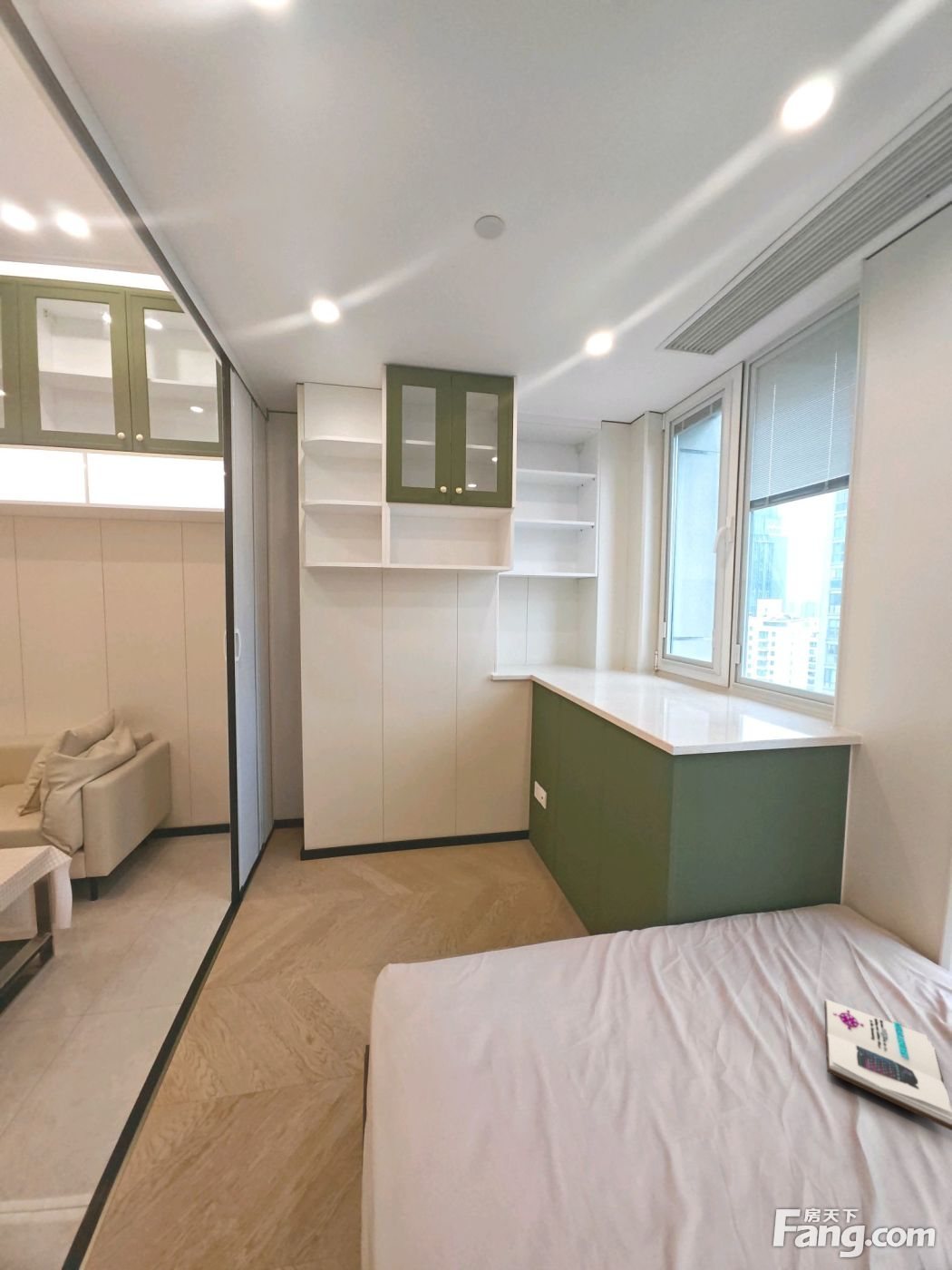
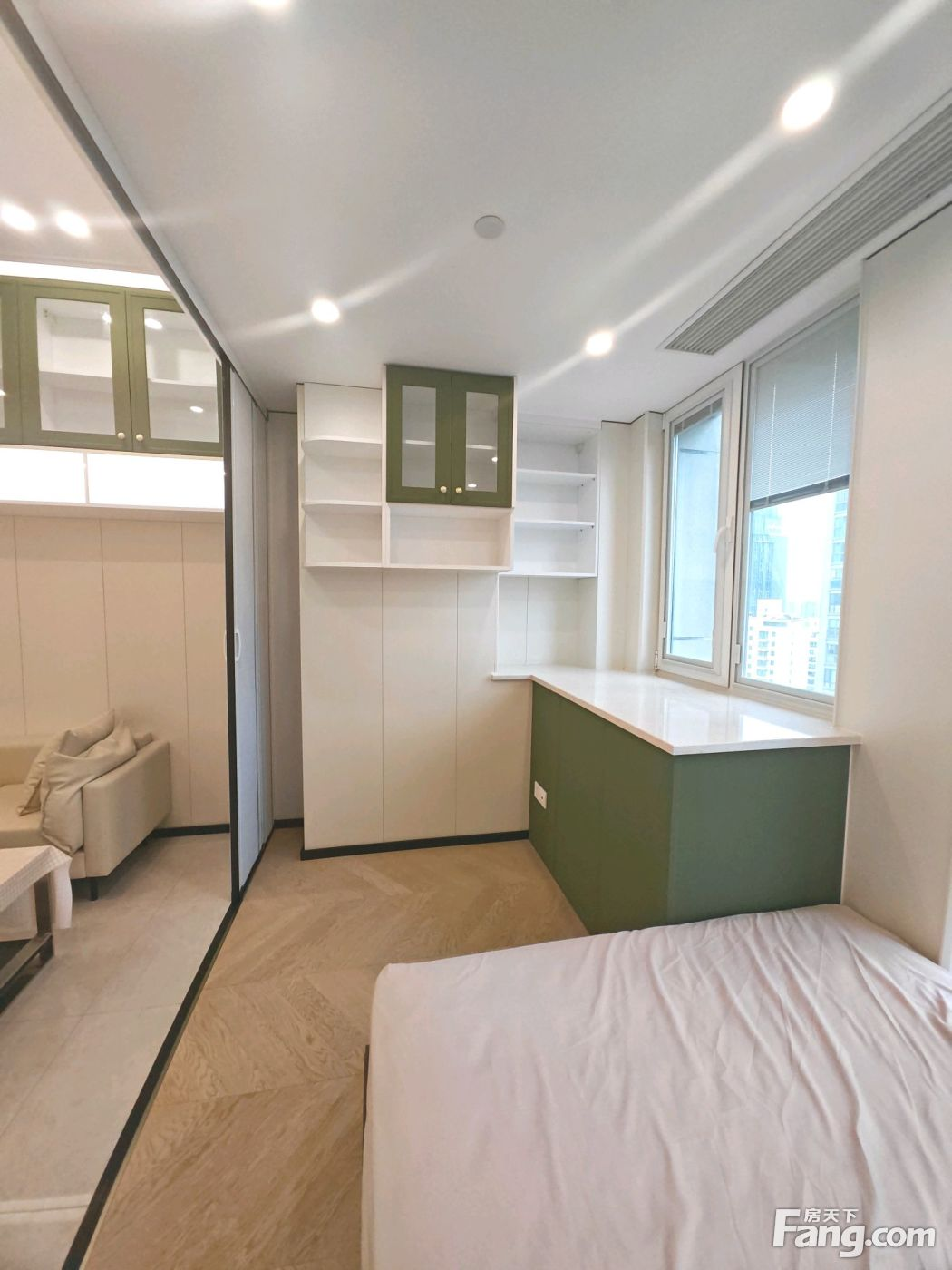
- book (881, 1053)
